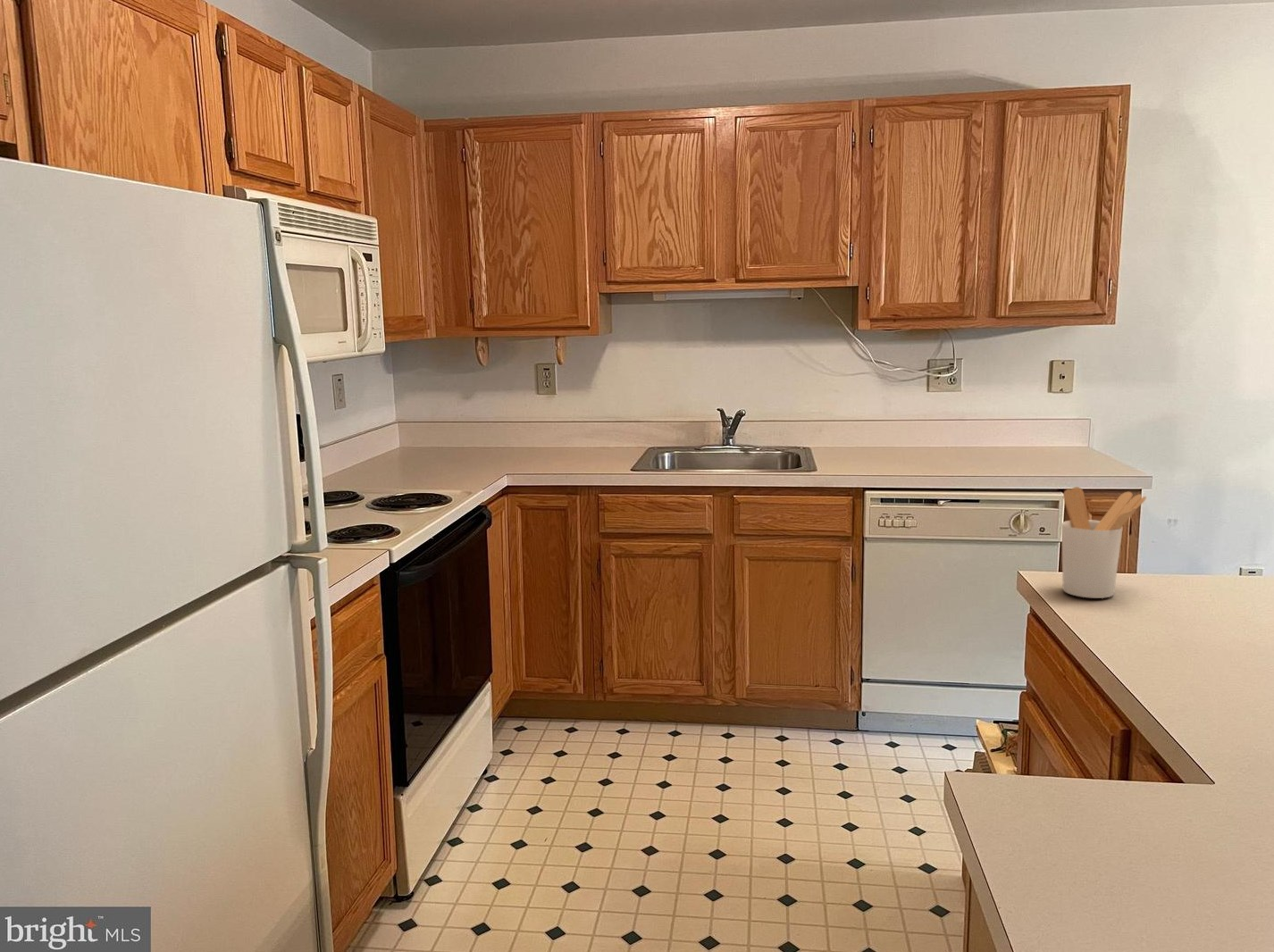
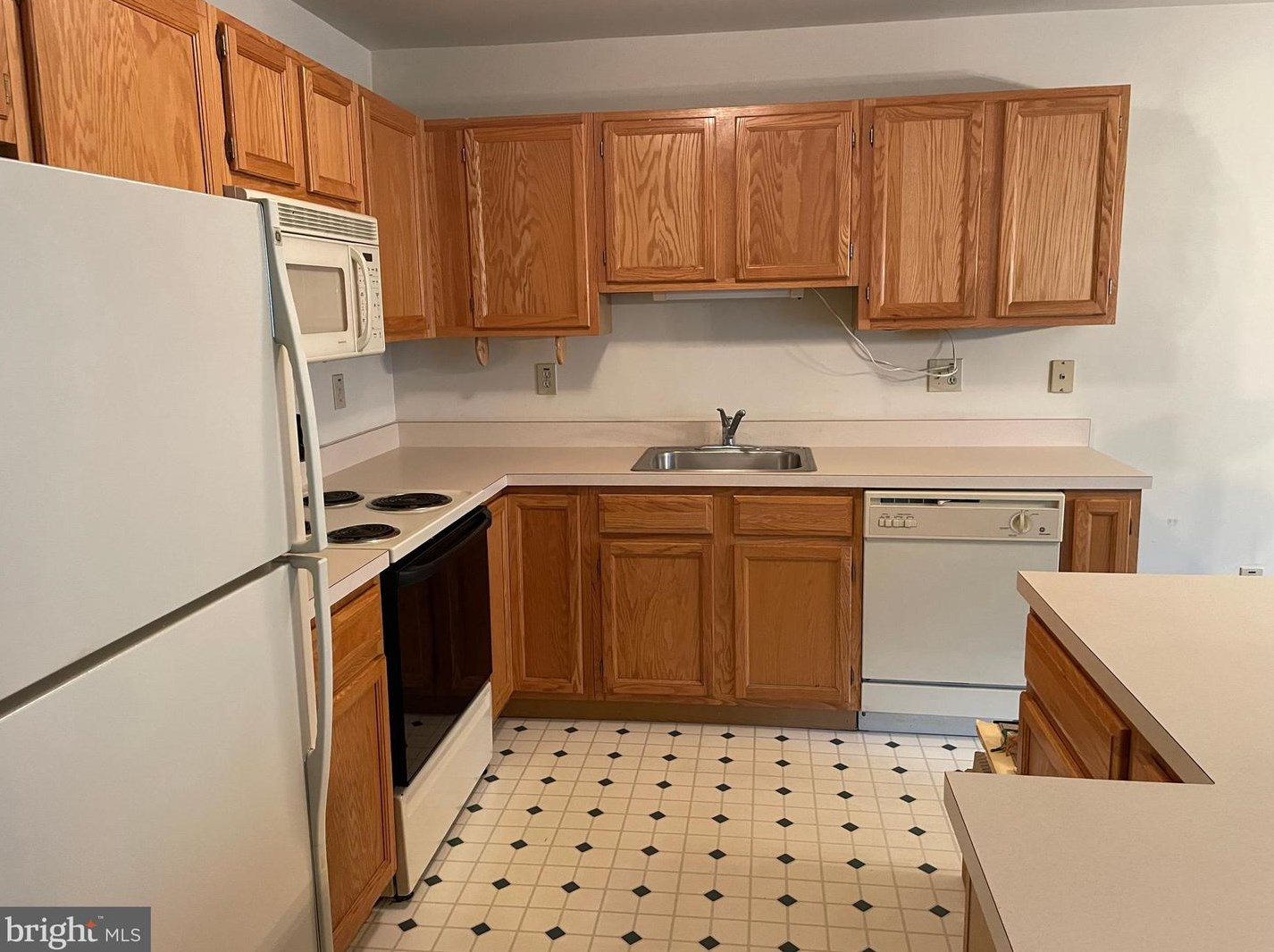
- utensil holder (1102, 541)
